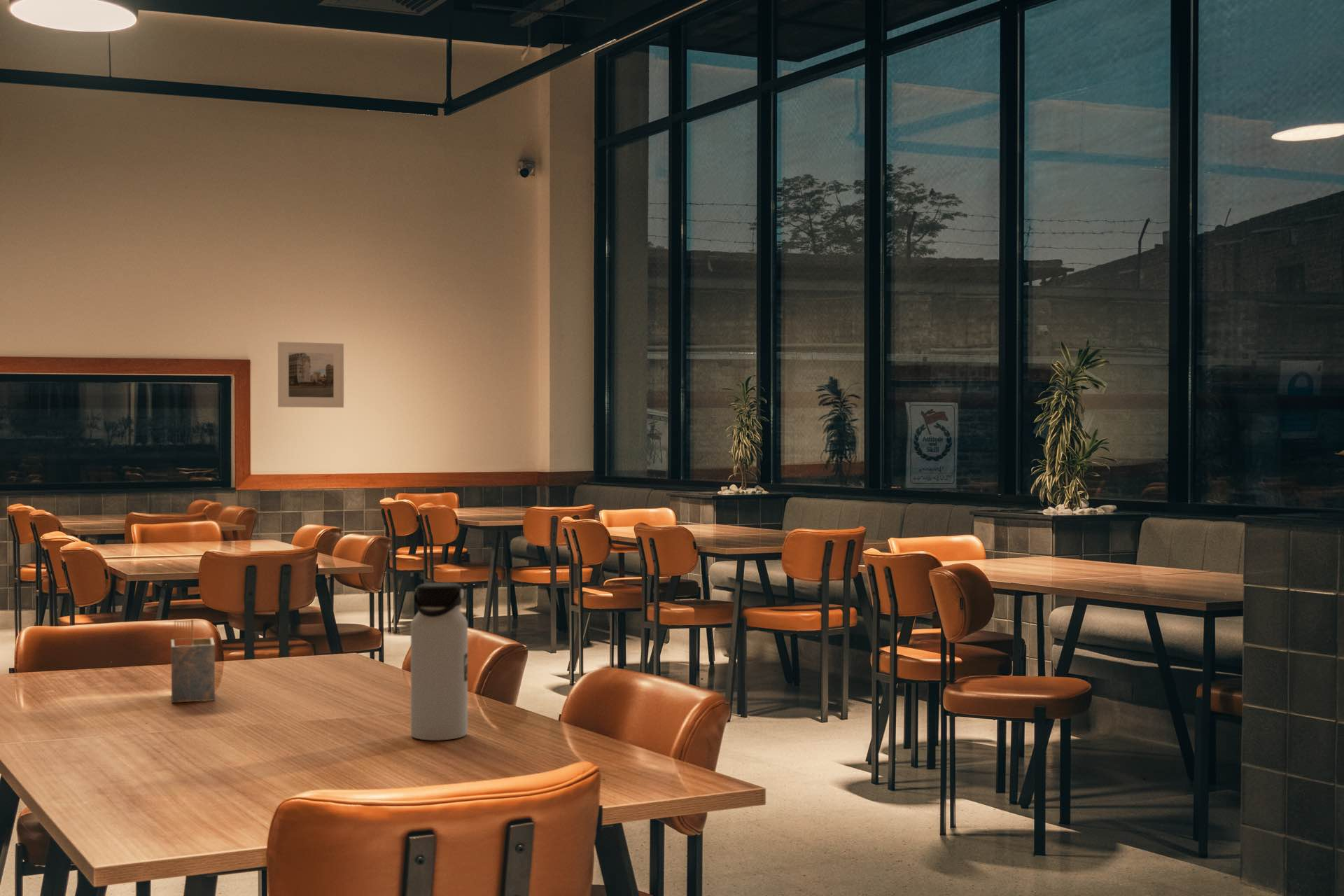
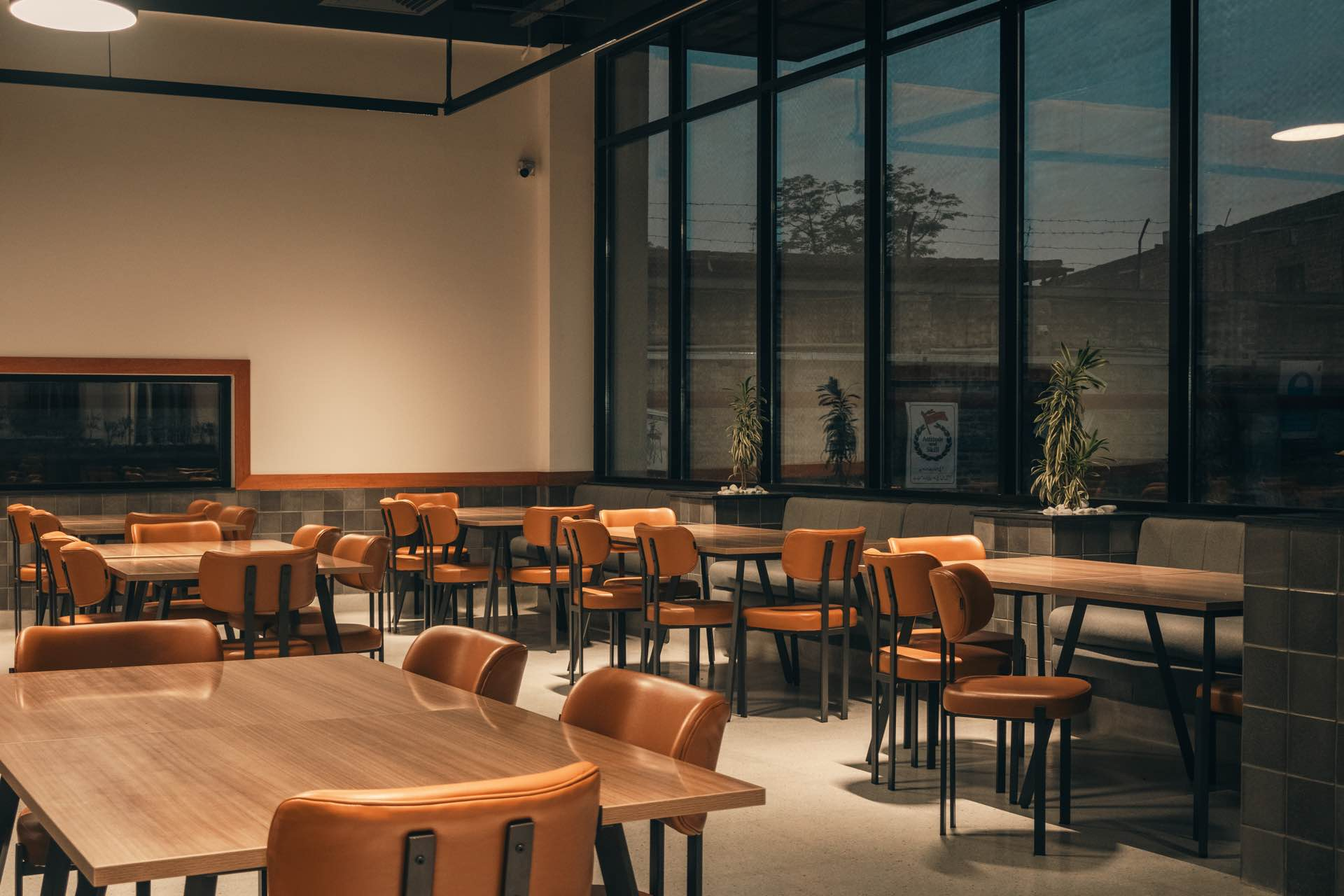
- water bottle (439, 659)
- napkin holder (192, 659)
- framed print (311, 374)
